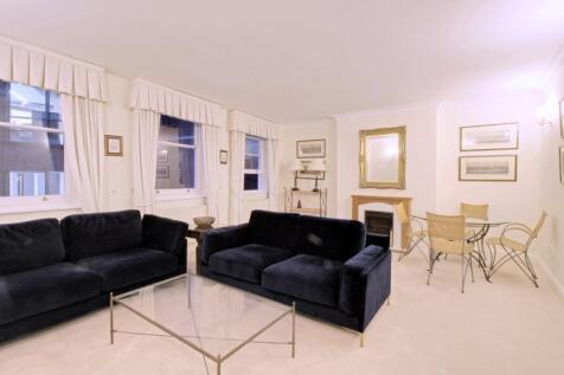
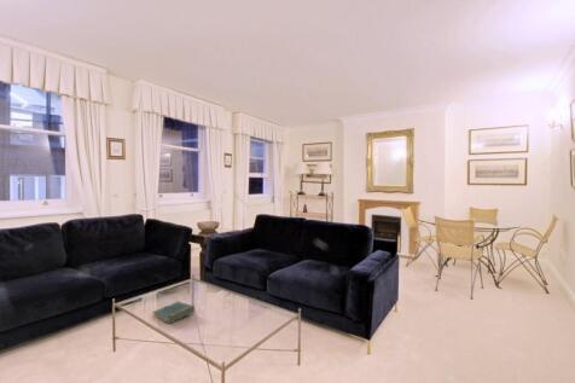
+ book (174, 311)
